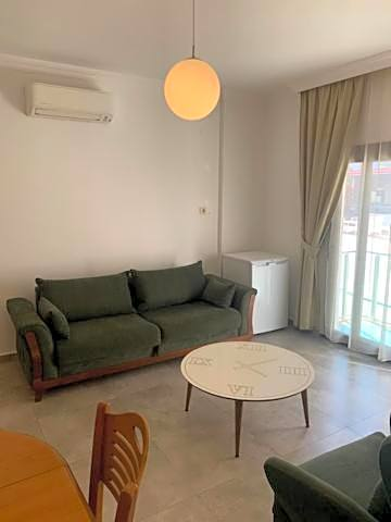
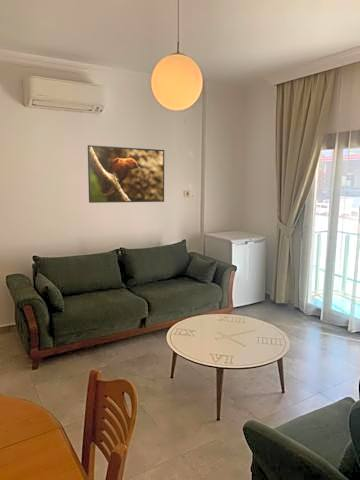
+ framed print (128, 175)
